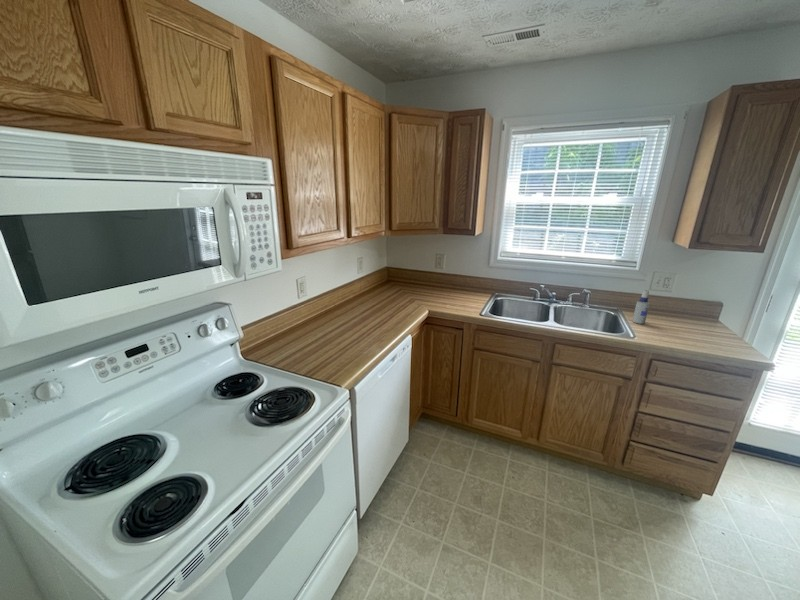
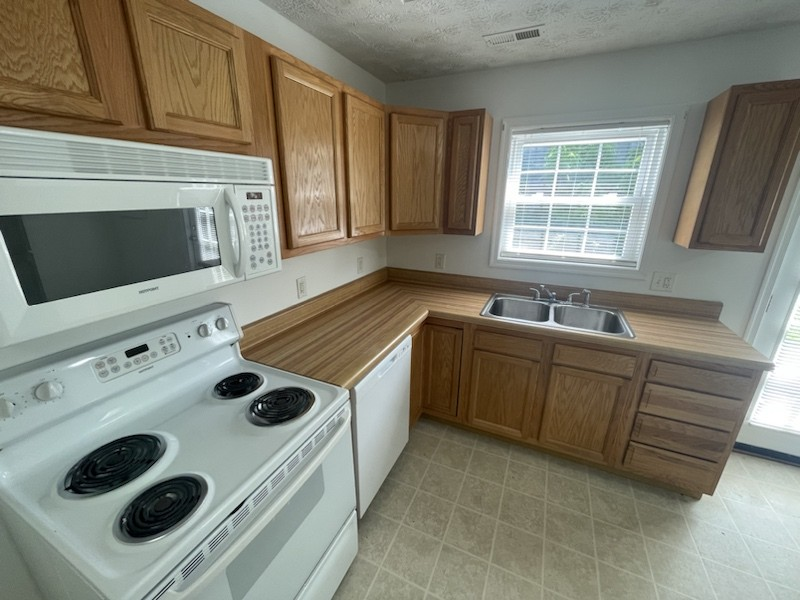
- spray bottle (642, 306)
